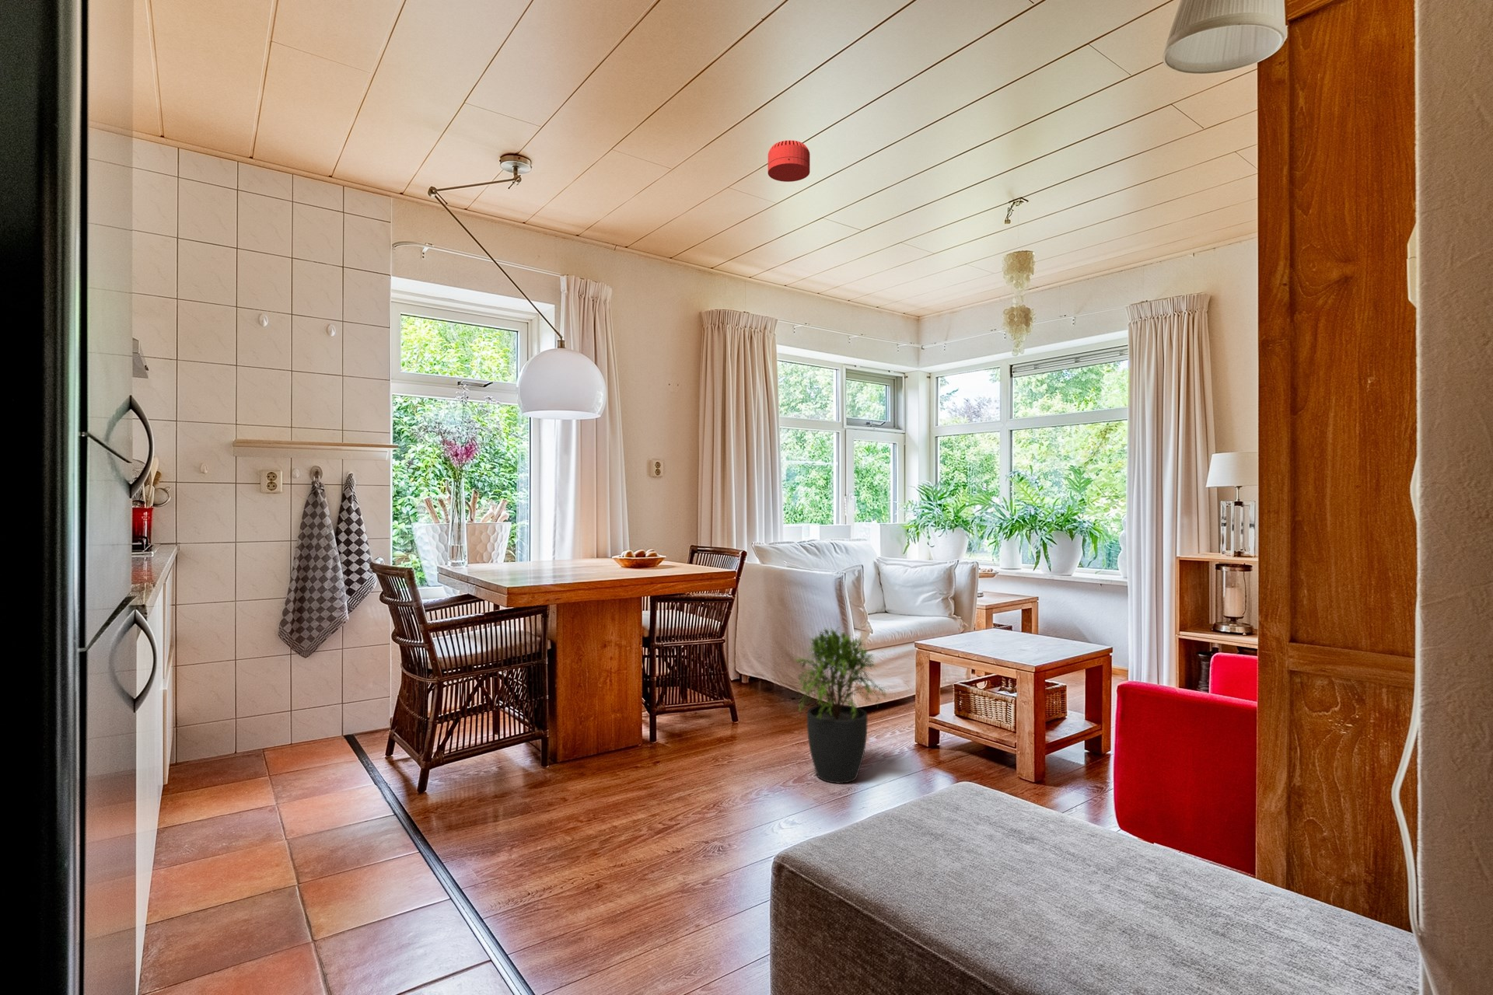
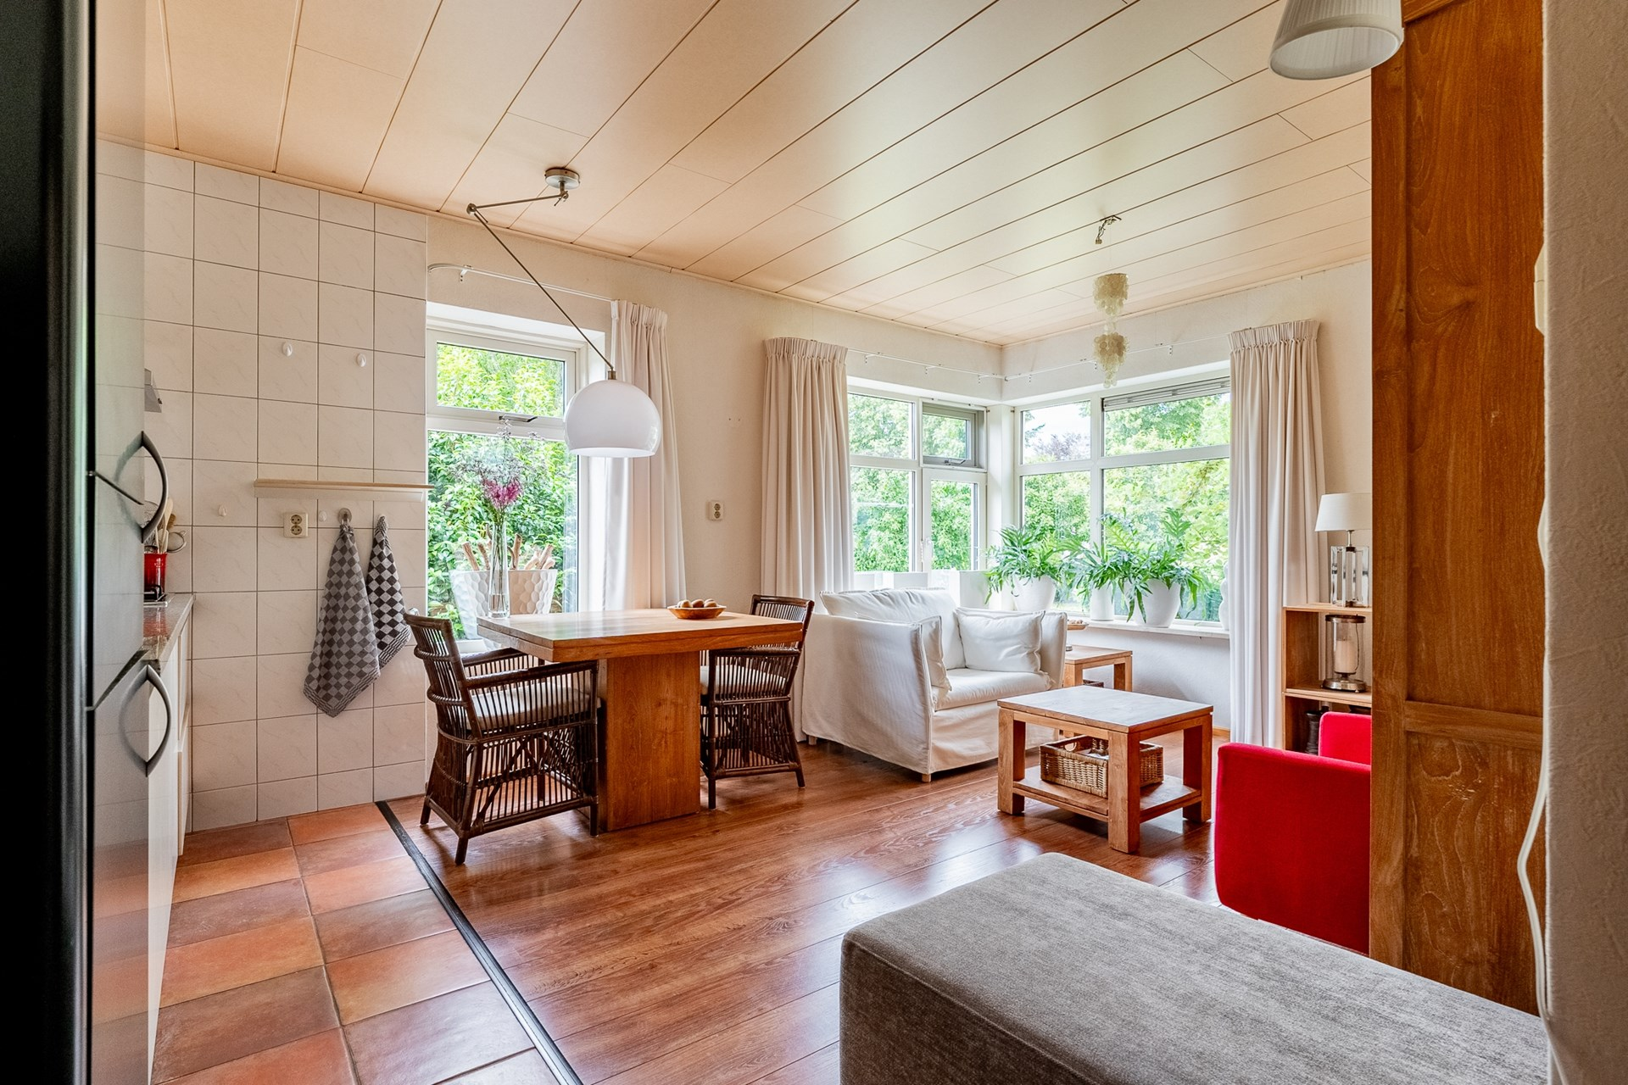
- potted plant (839, 698)
- smoke detector (789, 160)
